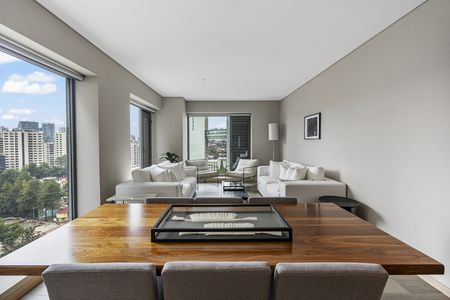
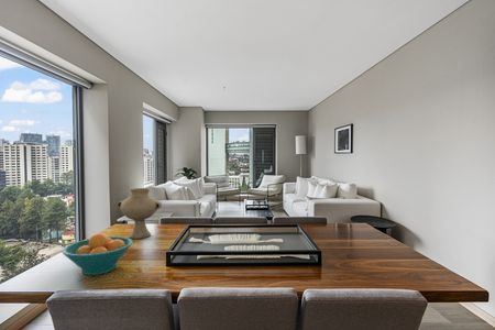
+ vase (140, 211)
+ fruit bowl (99, 251)
